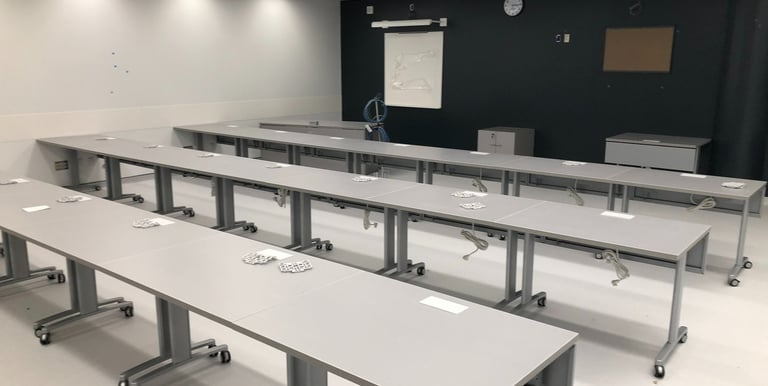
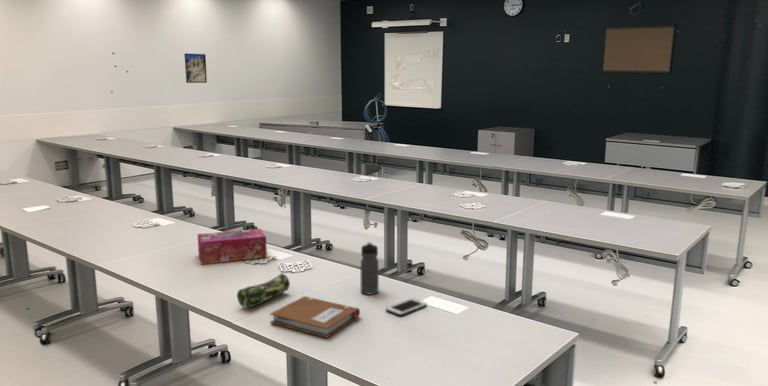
+ tissue box (232, 245)
+ pencil case (265, 290)
+ water bottle (369, 267)
+ notebook (317, 315)
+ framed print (195, 68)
+ cell phone (406, 306)
